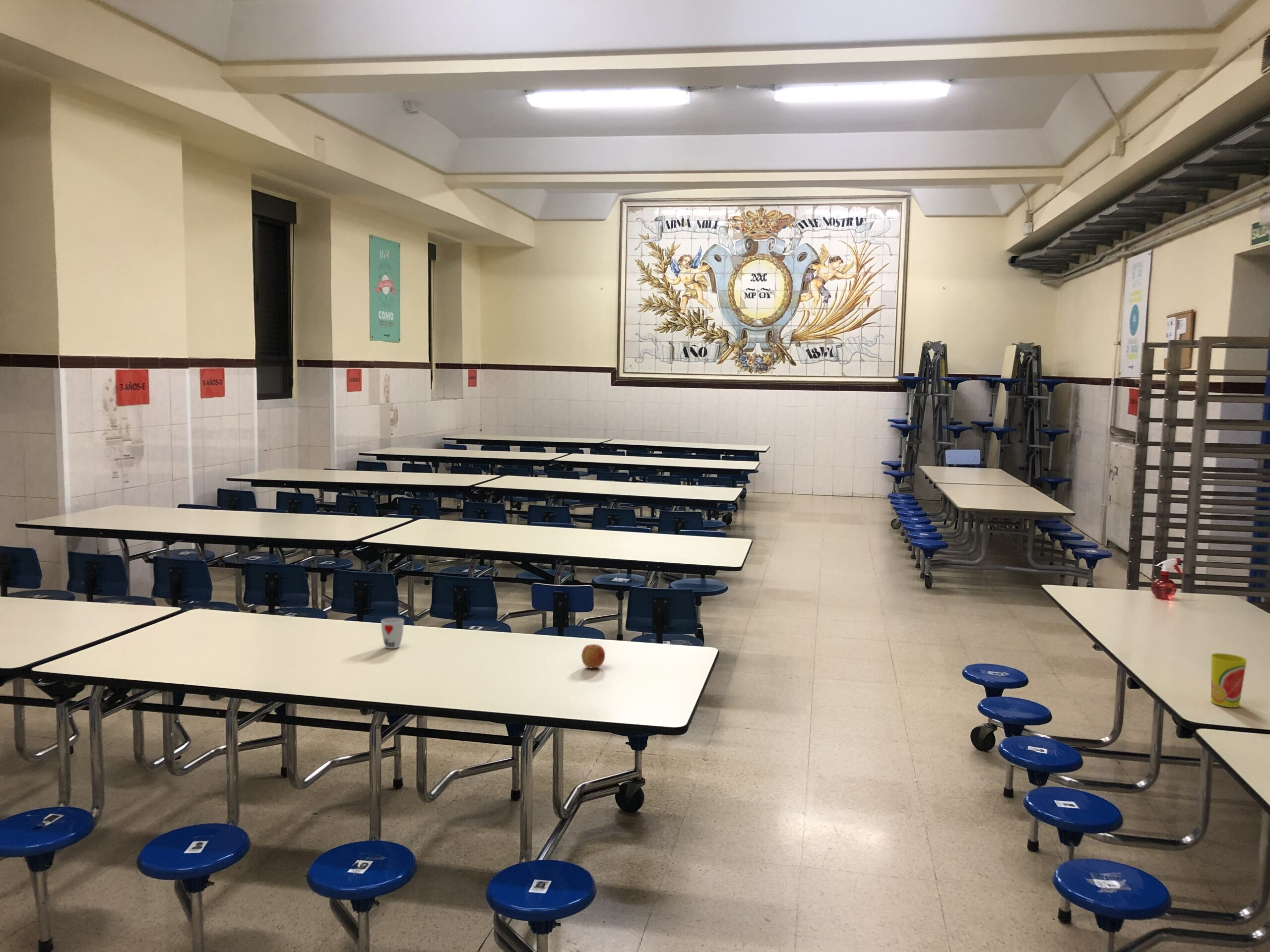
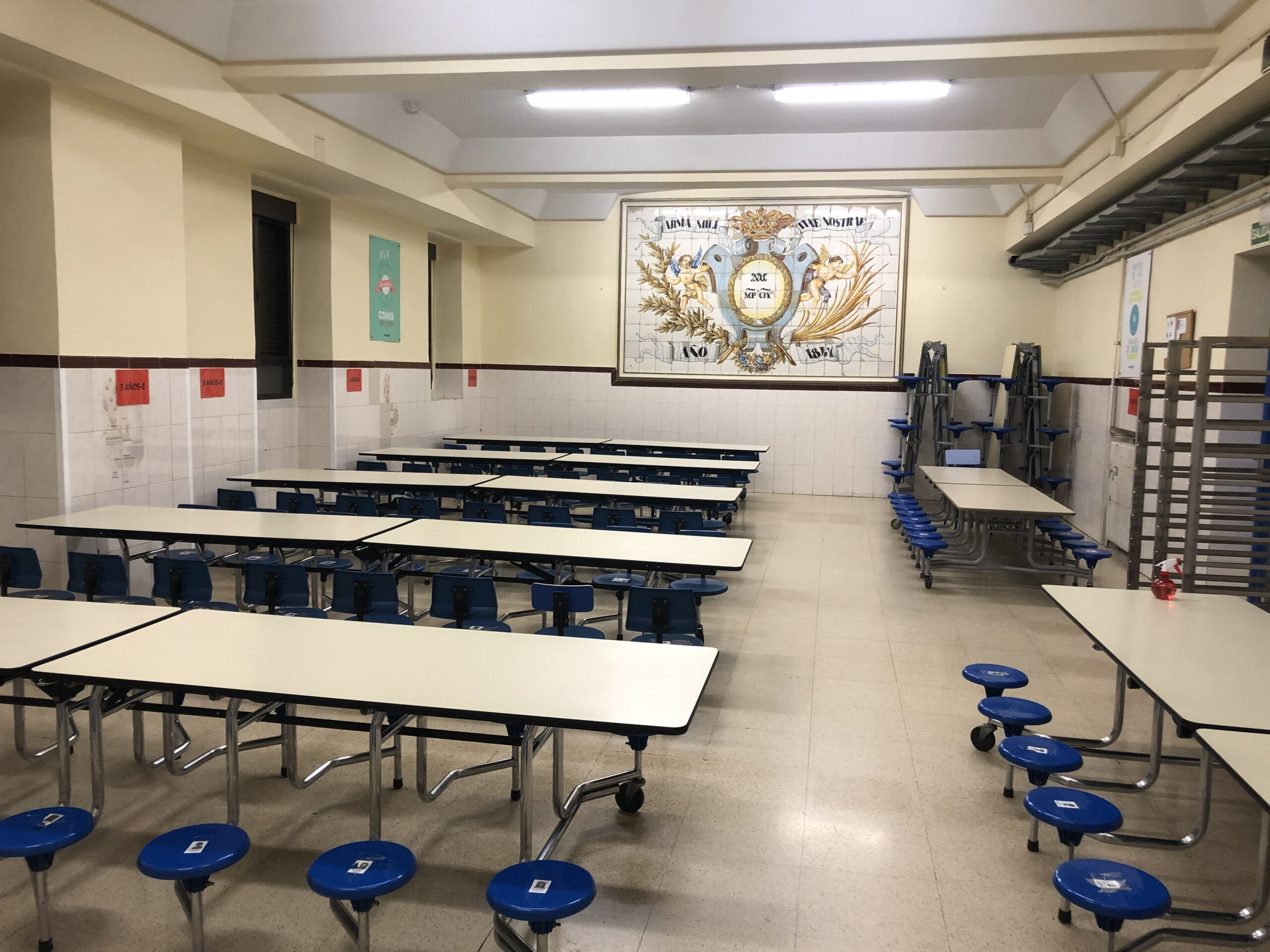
- apple (593, 656)
- cup (1227, 680)
- cup (392, 633)
